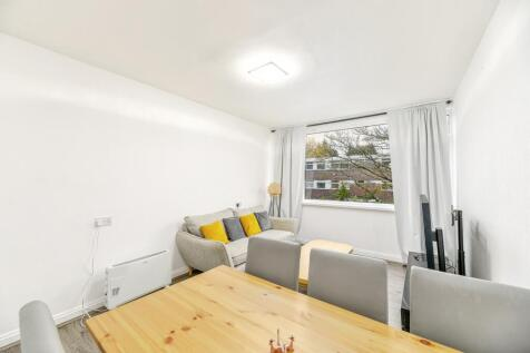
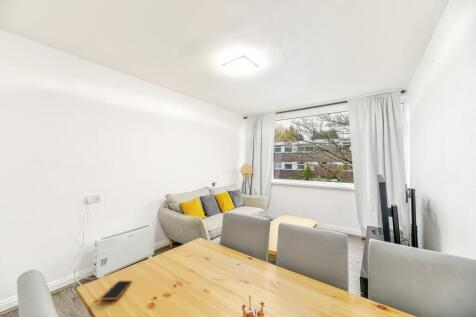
+ smartphone (117, 289)
